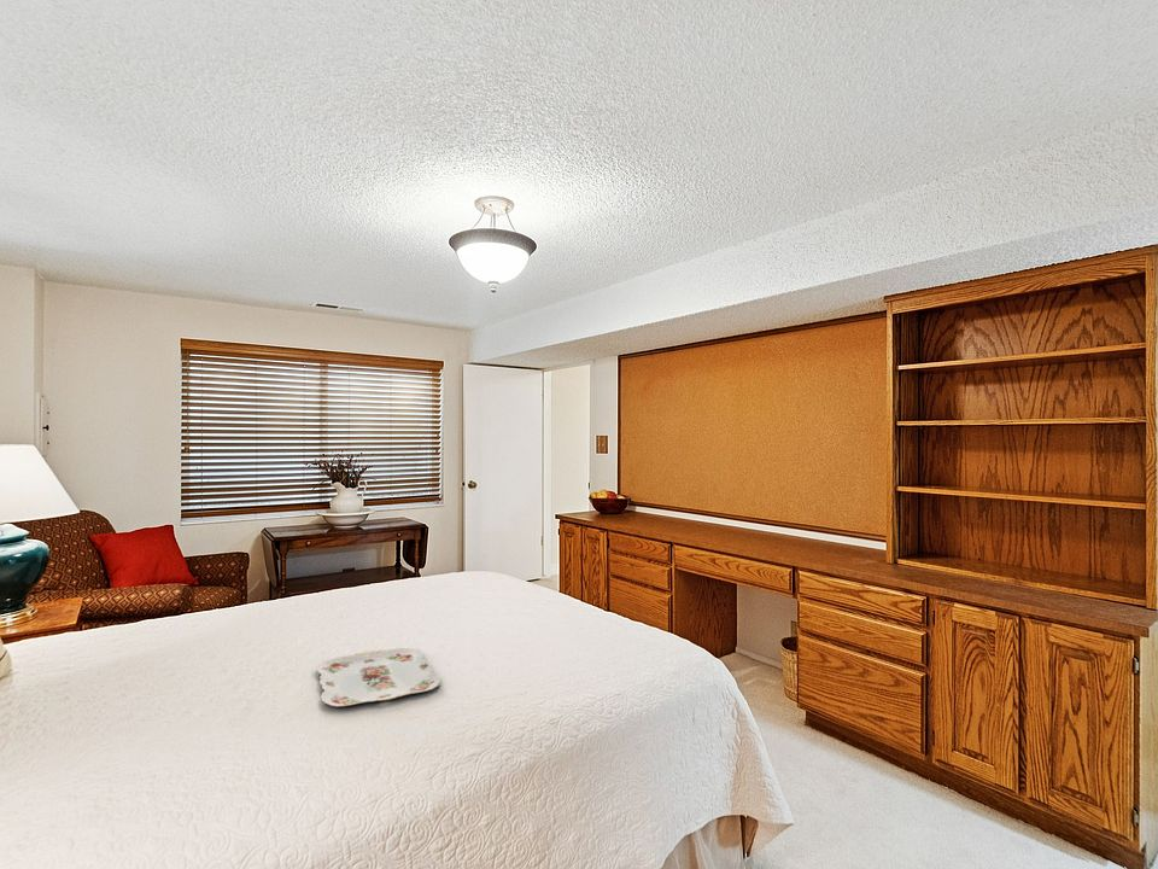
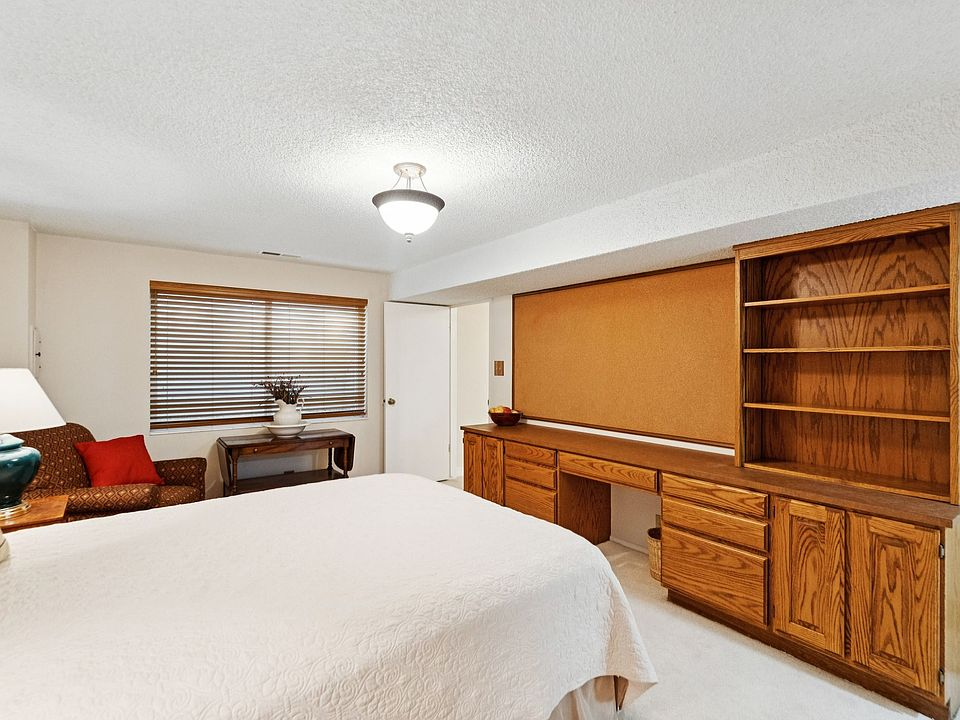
- serving tray (376, 675)
